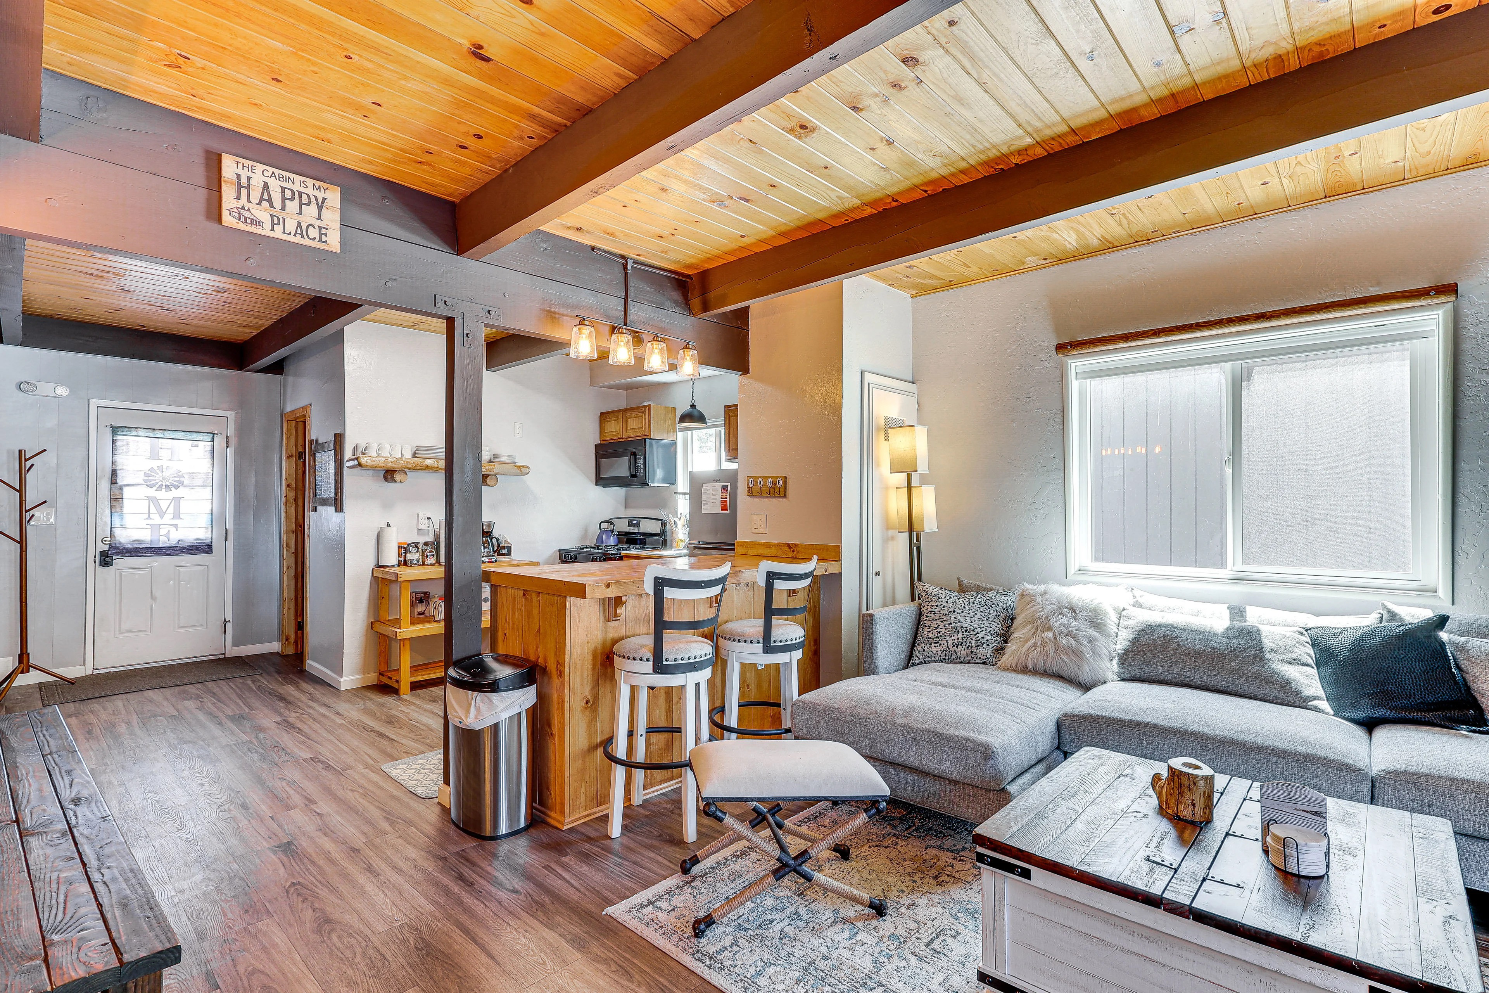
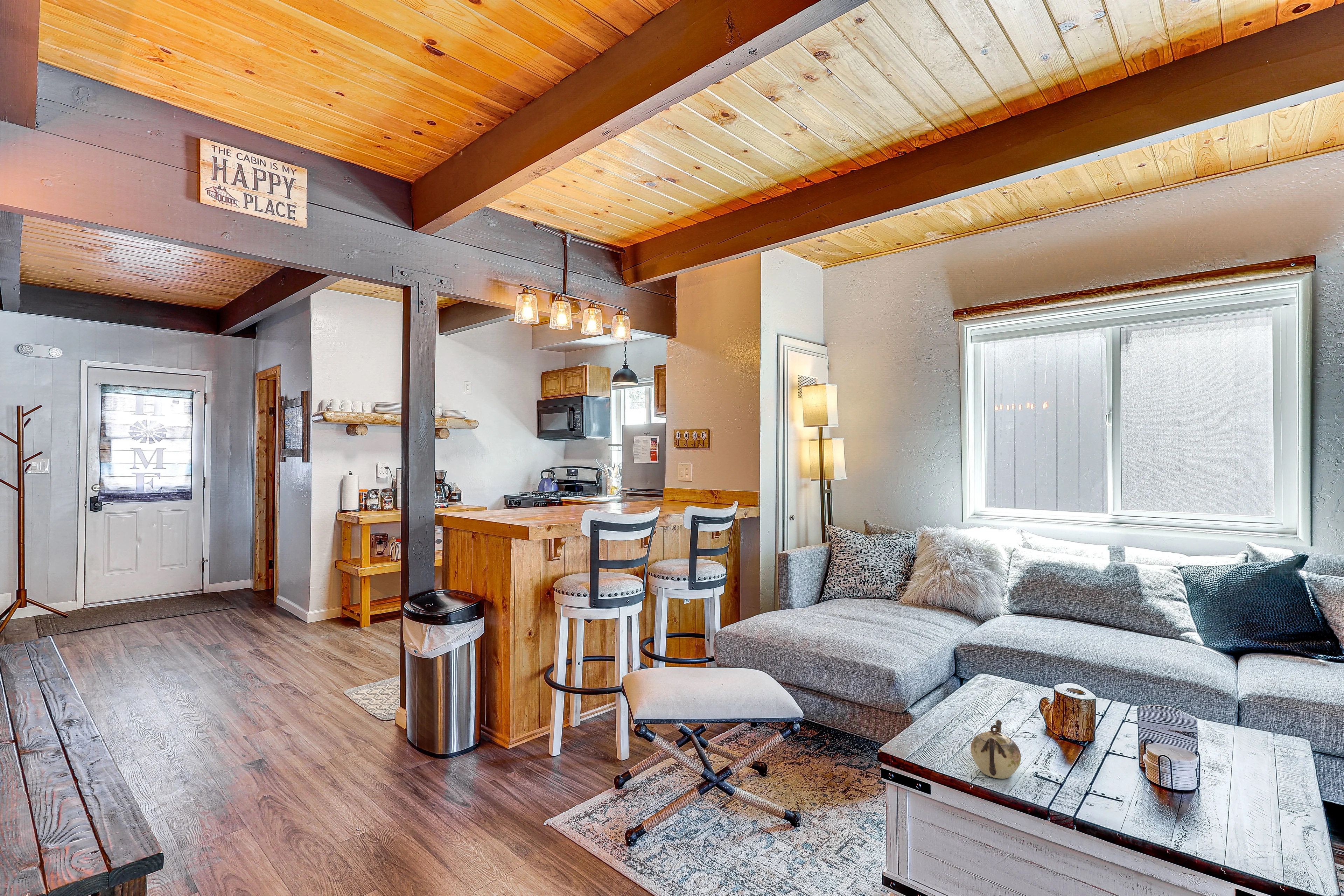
+ teapot (996, 747)
